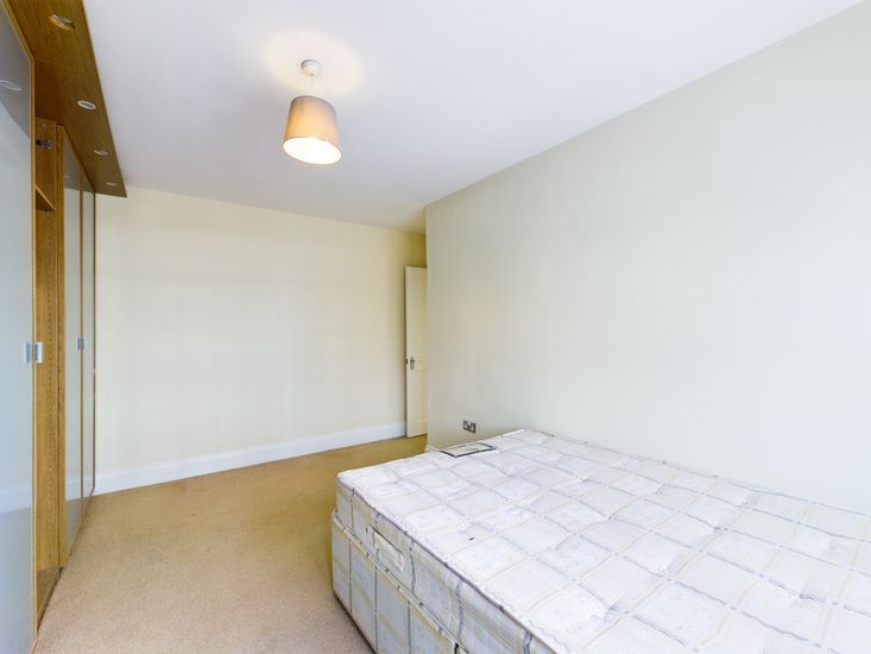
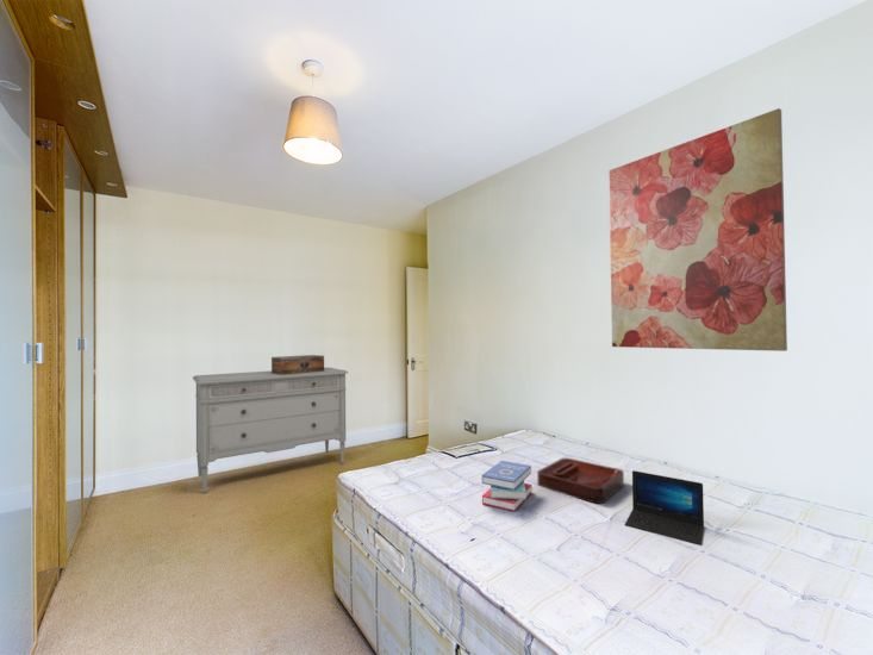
+ dresser (274, 420)
+ wall art (684, 245)
+ book (507, 484)
+ laptop (663, 504)
+ decorative tray (580, 478)
+ decorative box (298, 363)
